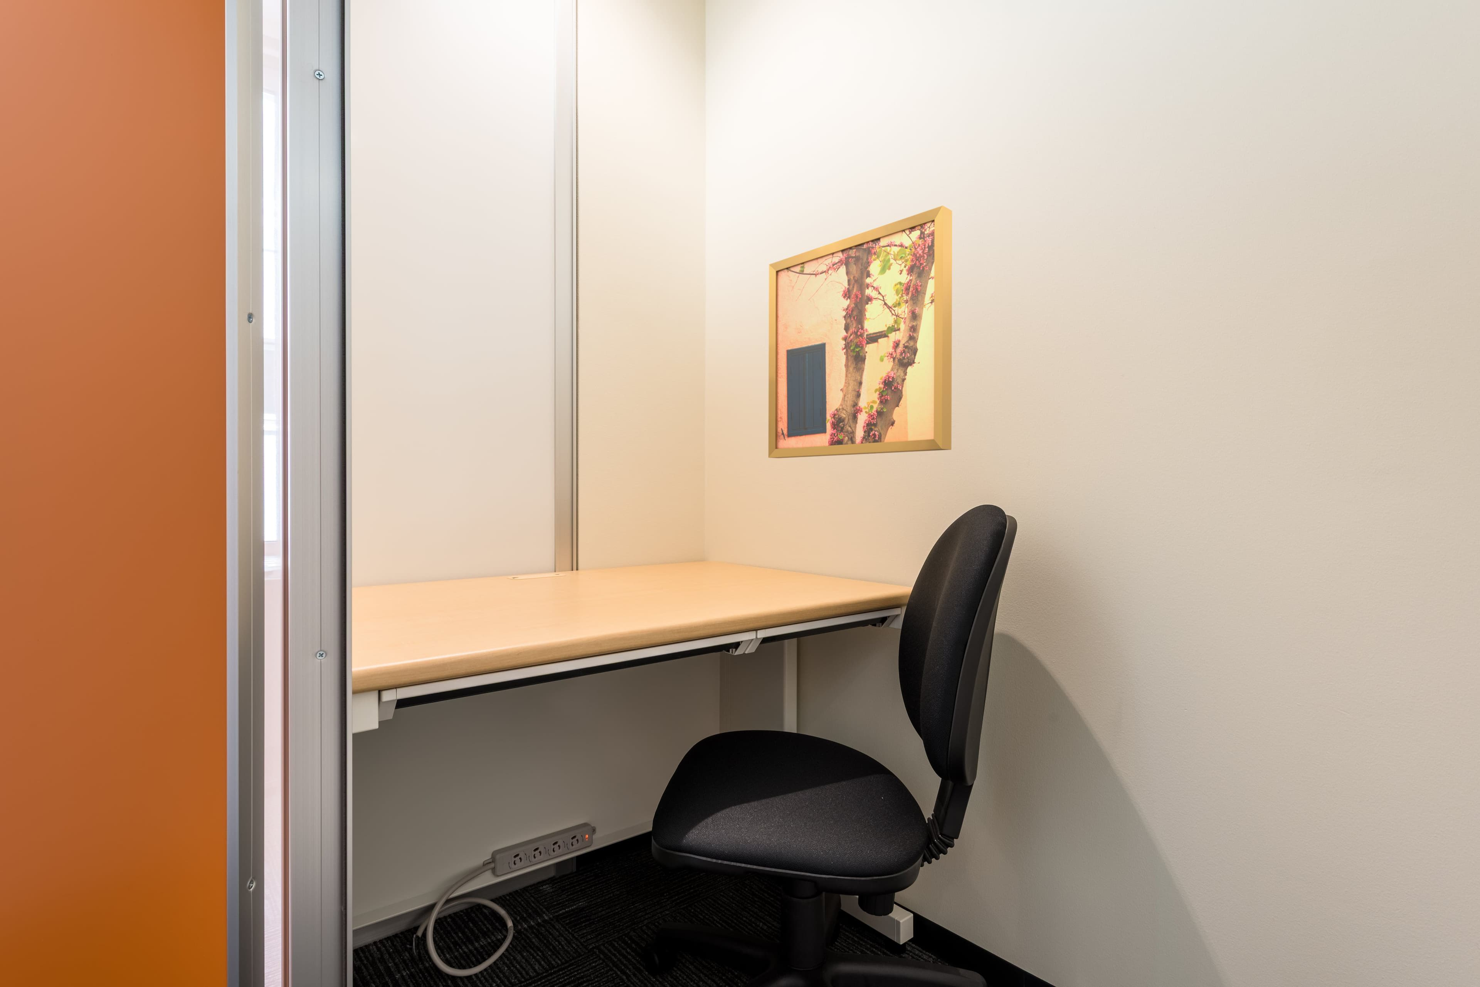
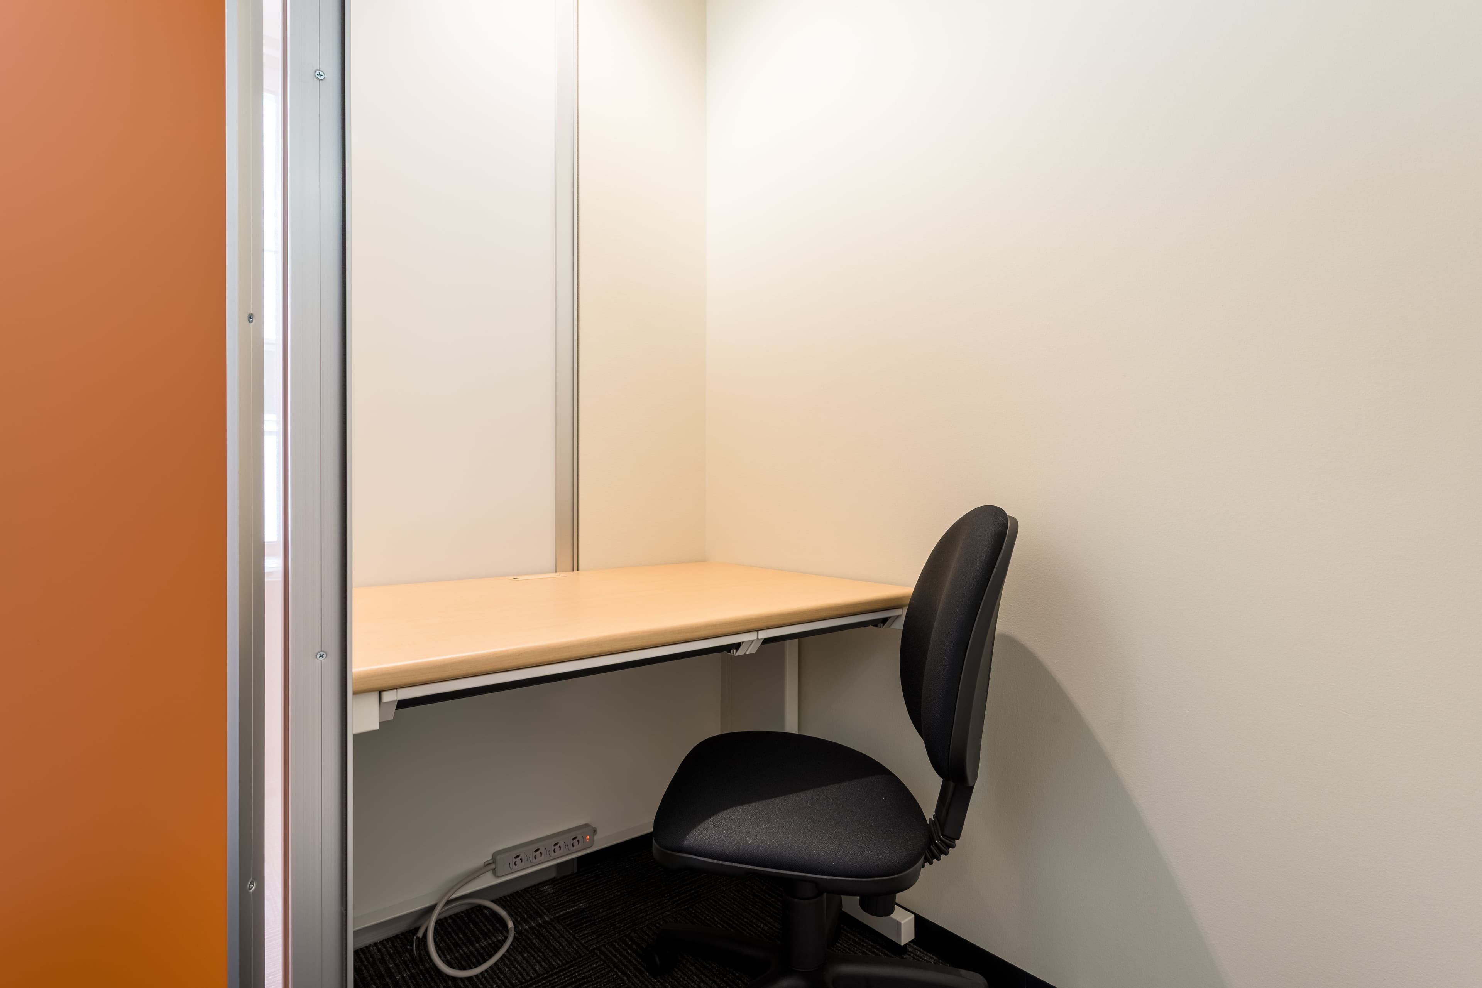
- wall art (851, 347)
